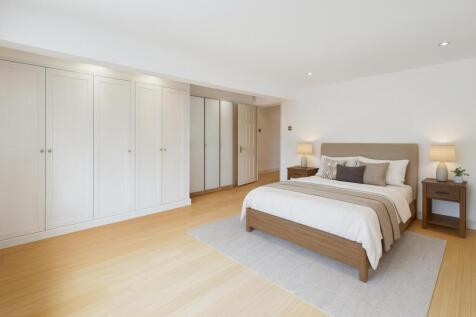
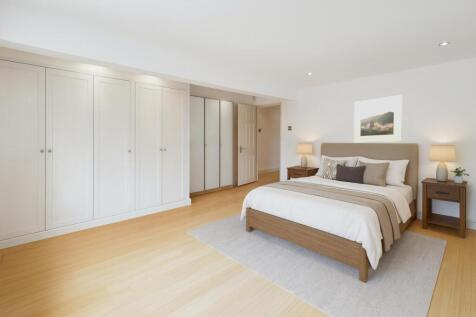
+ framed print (376, 120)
